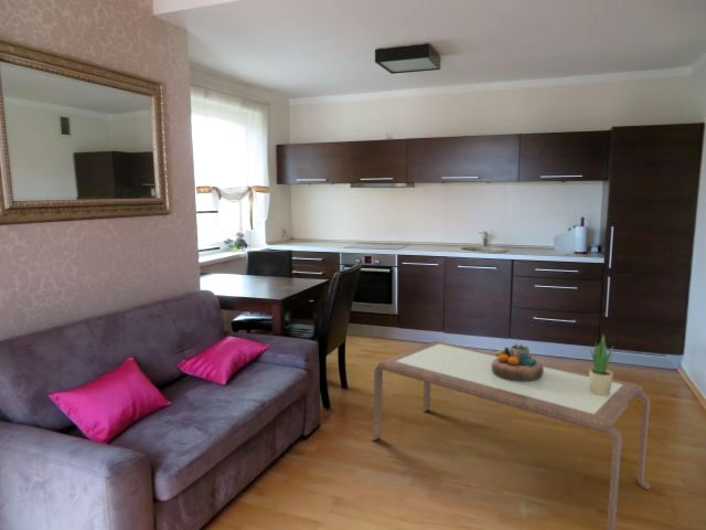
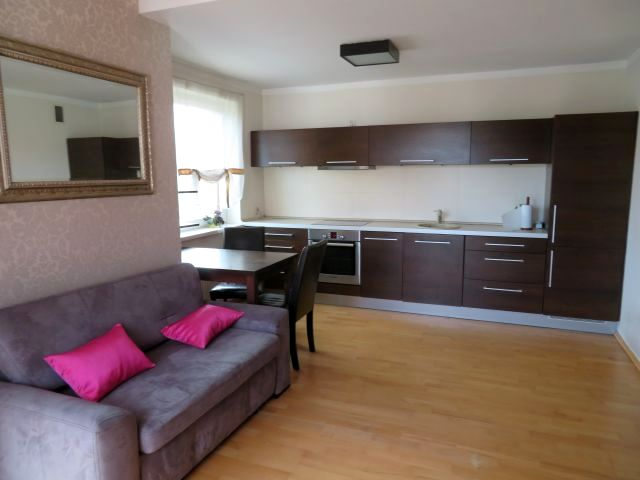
- coffee table (504, 404)
- decorative bowl (517, 358)
- potted plant (600, 362)
